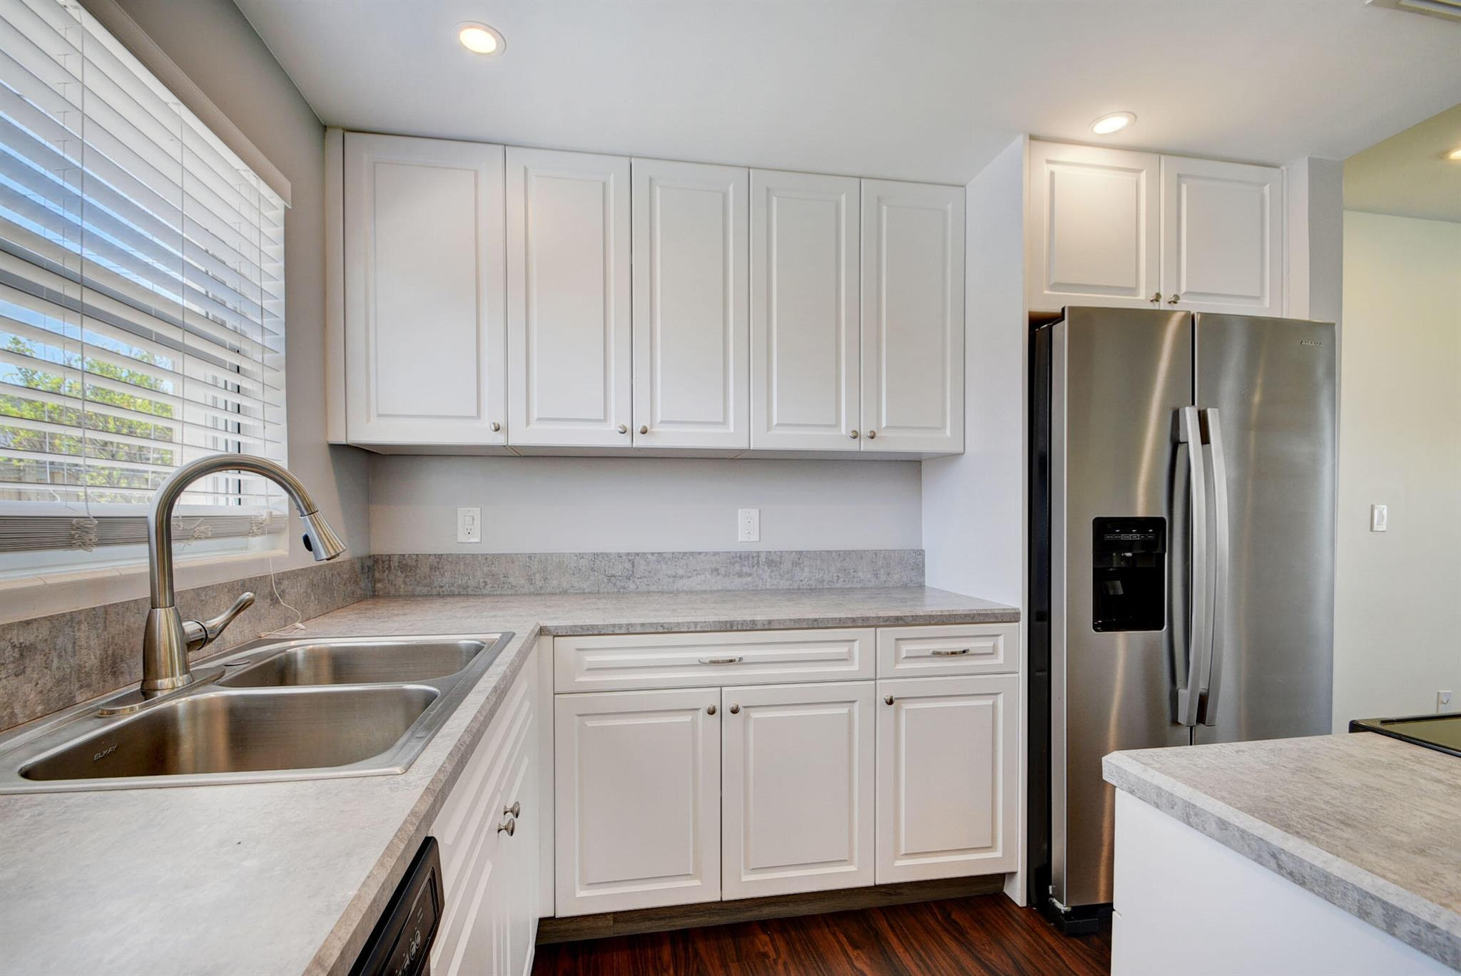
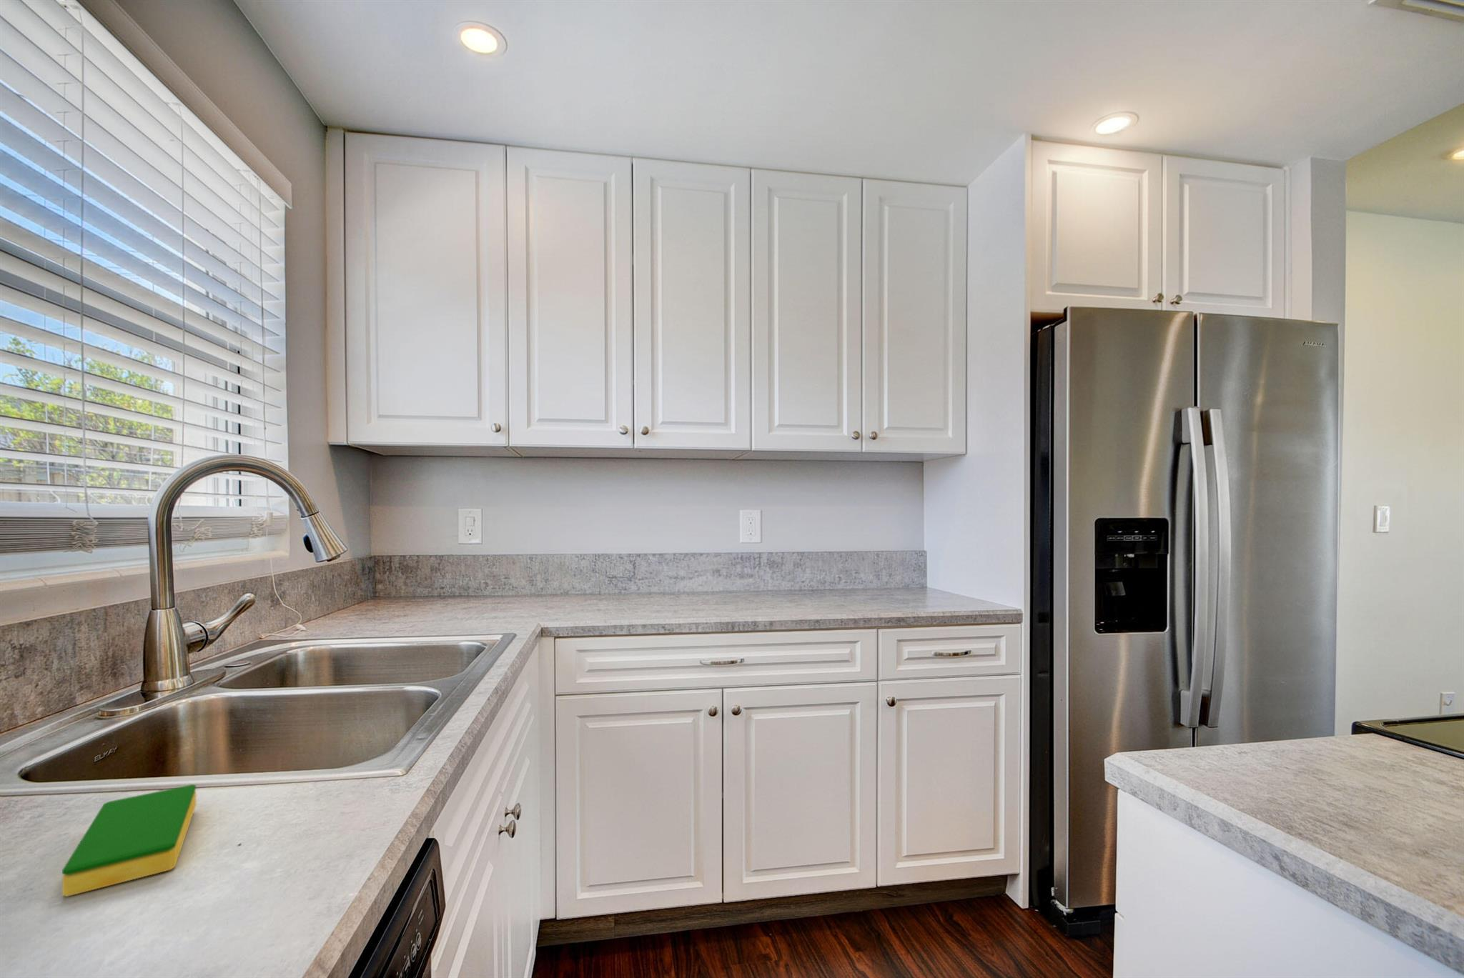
+ dish sponge (138, 833)
